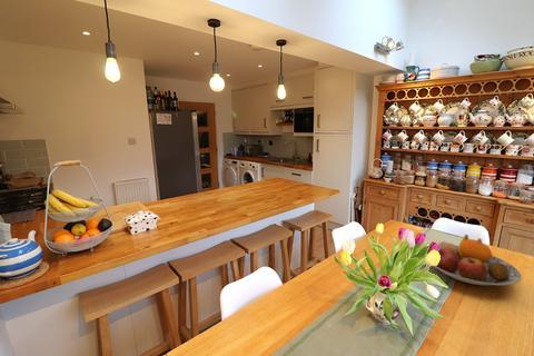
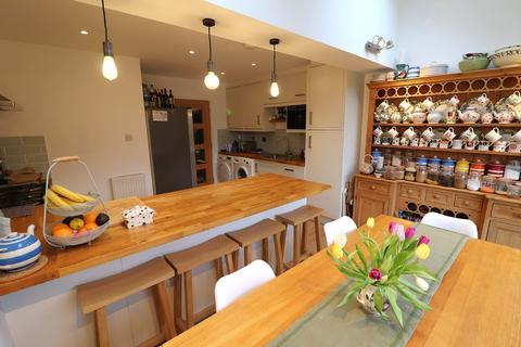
- fruit bowl (466, 258)
